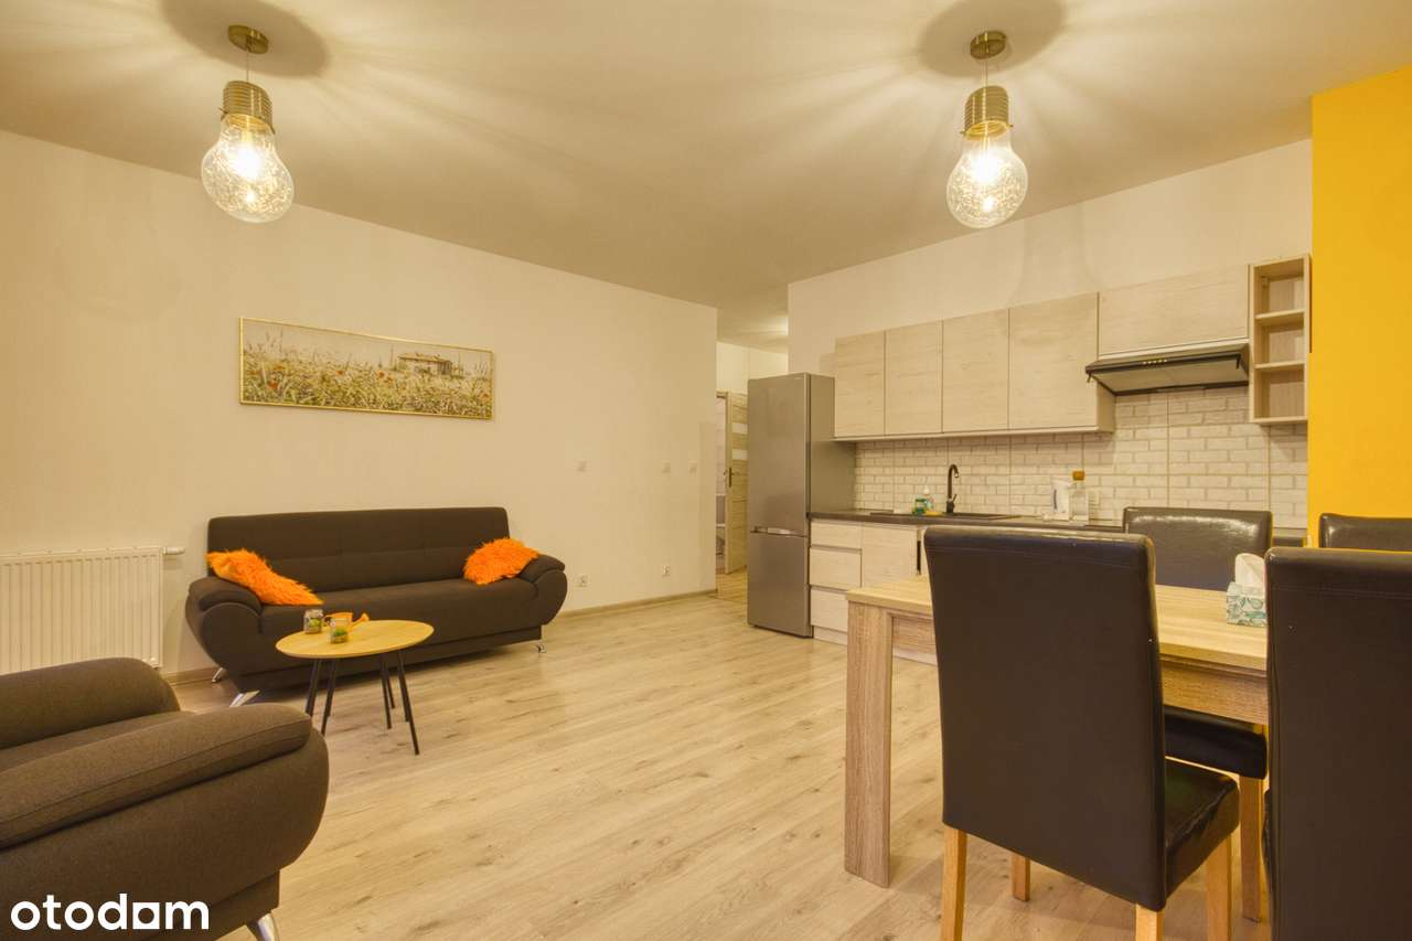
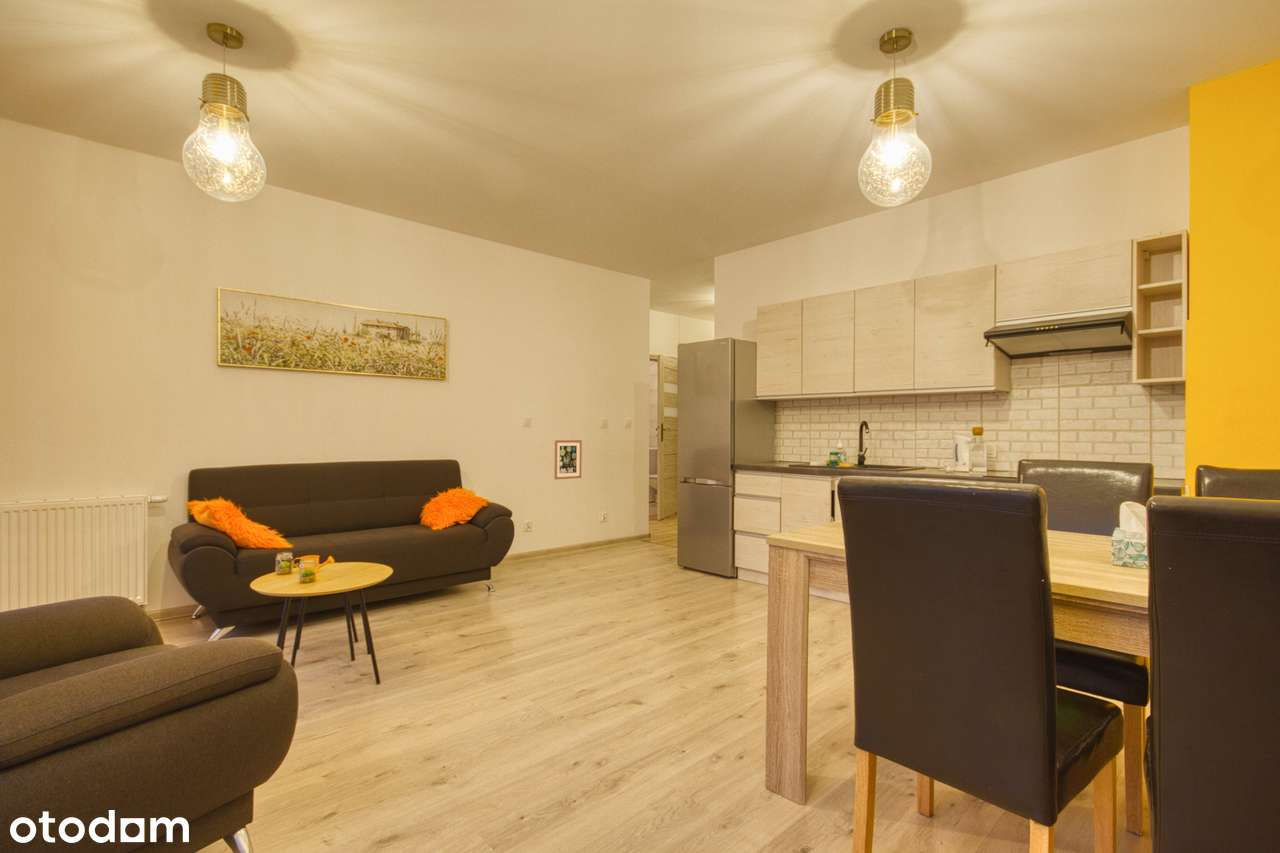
+ wall art (568, 459)
